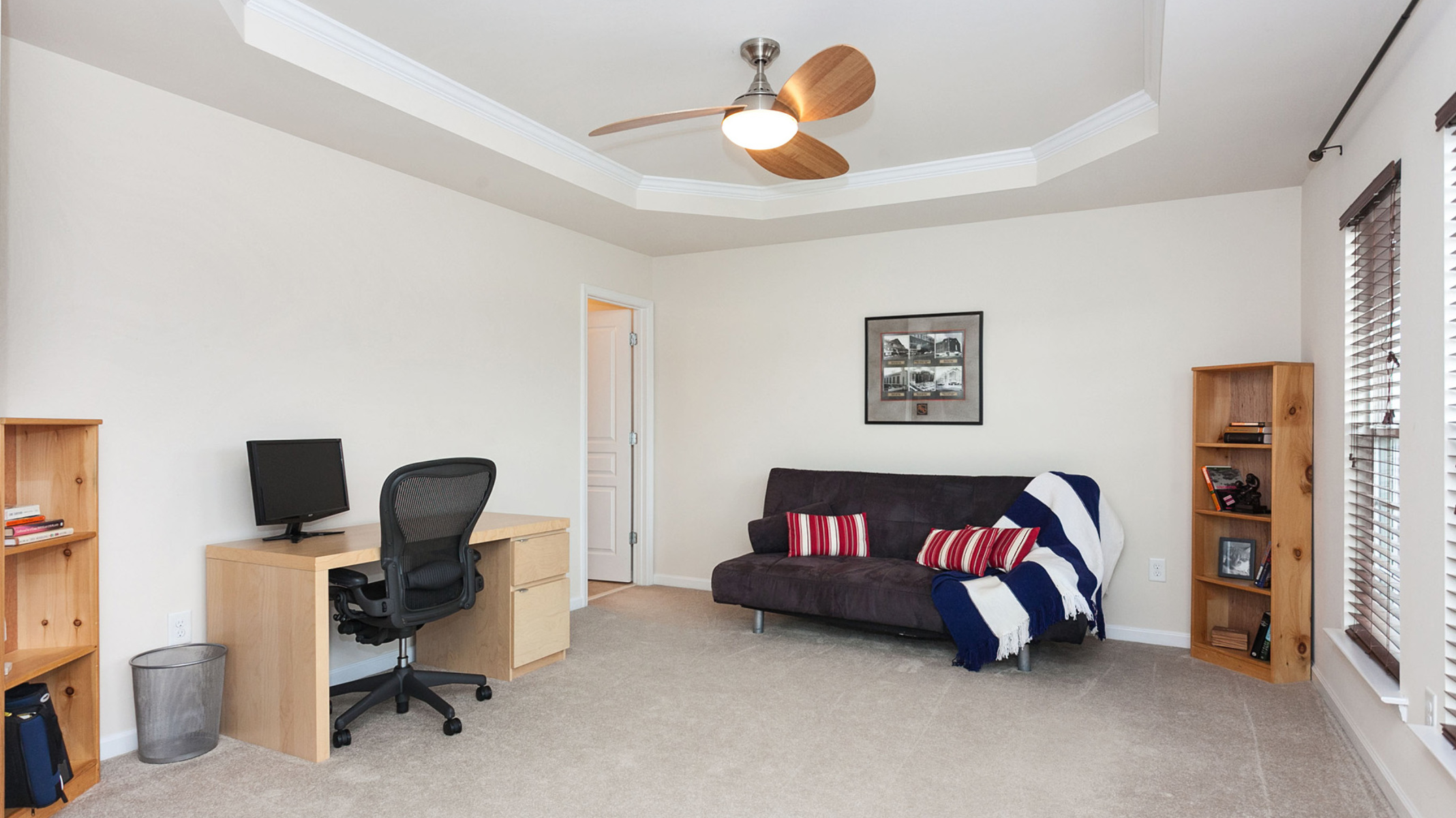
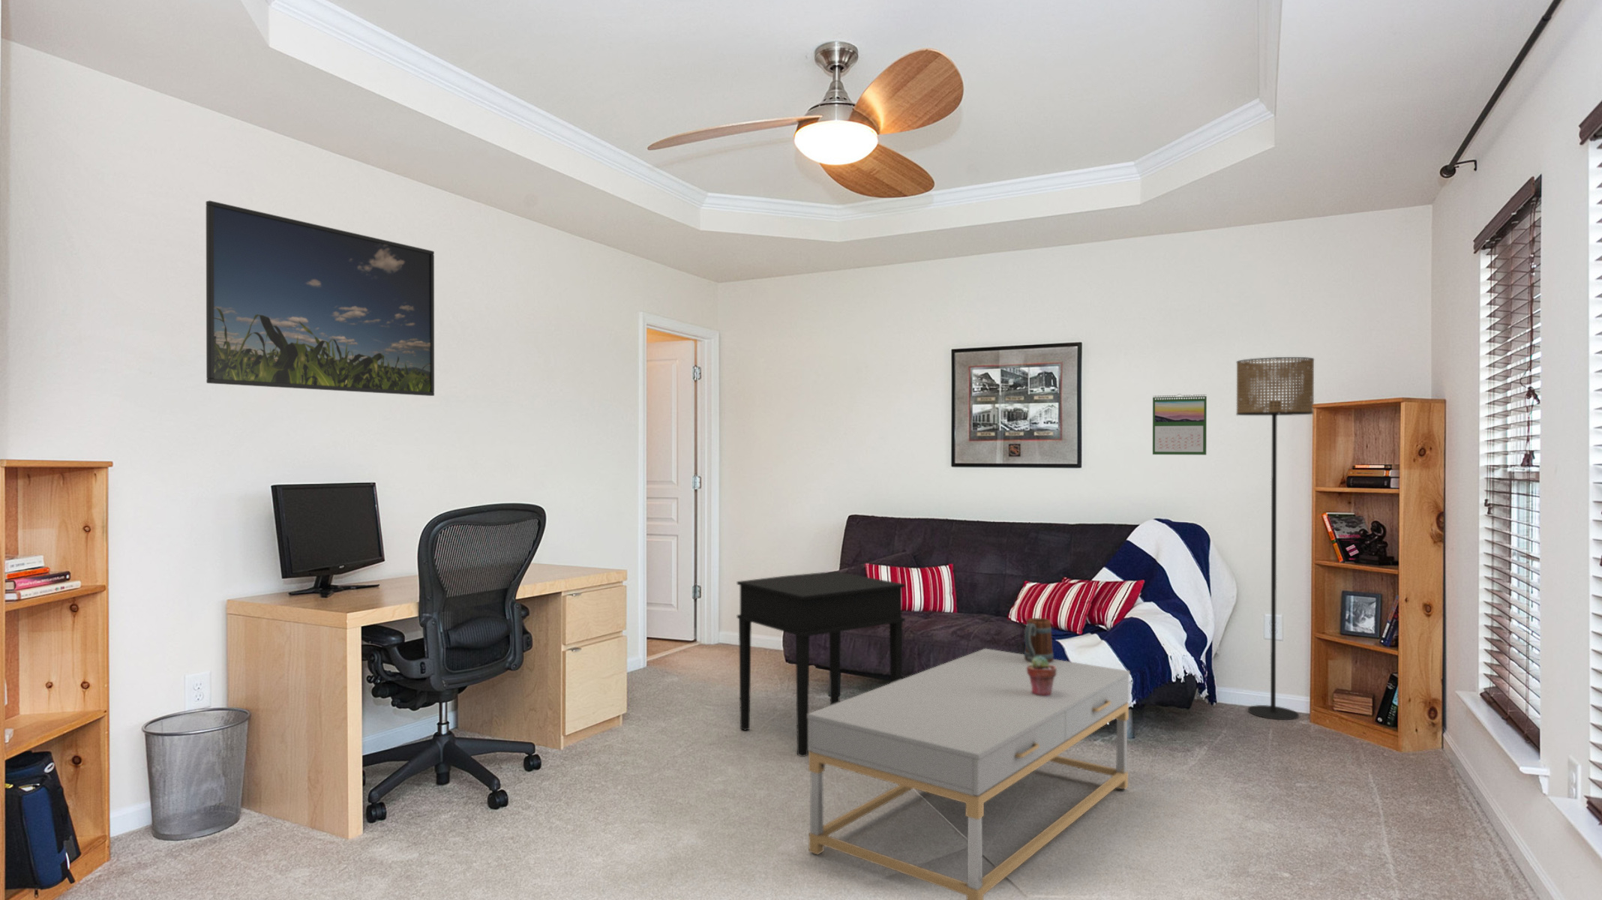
+ potted succulent (1041, 673)
+ floor lamp (1273, 536)
+ coffee table (984, 755)
+ mug (1035, 640)
+ calendar (1179, 424)
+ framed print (333, 309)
+ side table (809, 656)
